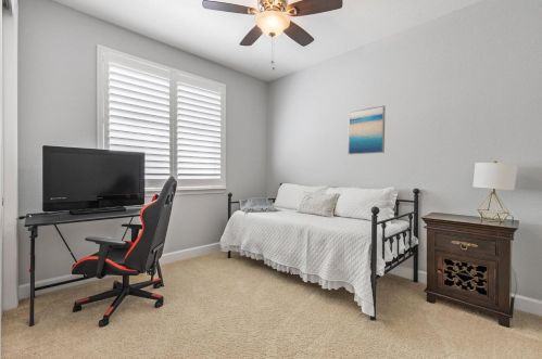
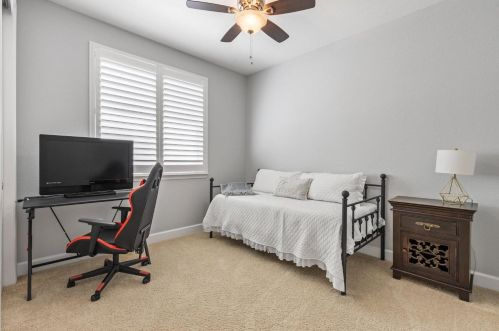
- wall art (365, 131)
